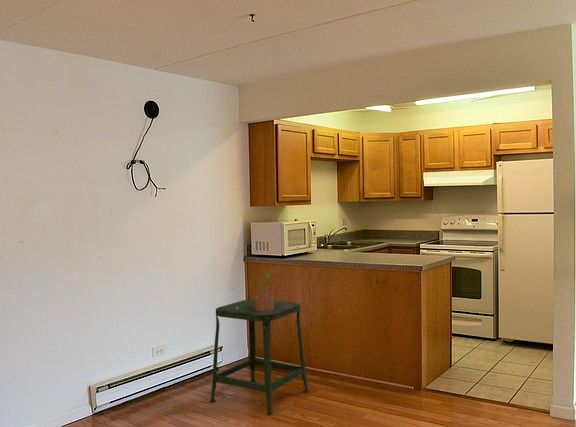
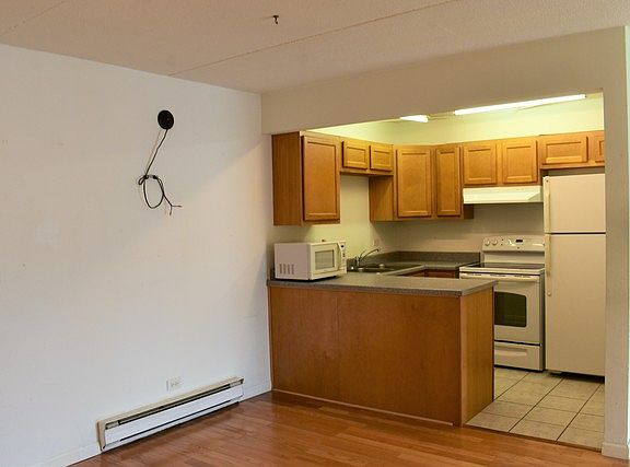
- potted plant (266, 290)
- stool (255, 351)
